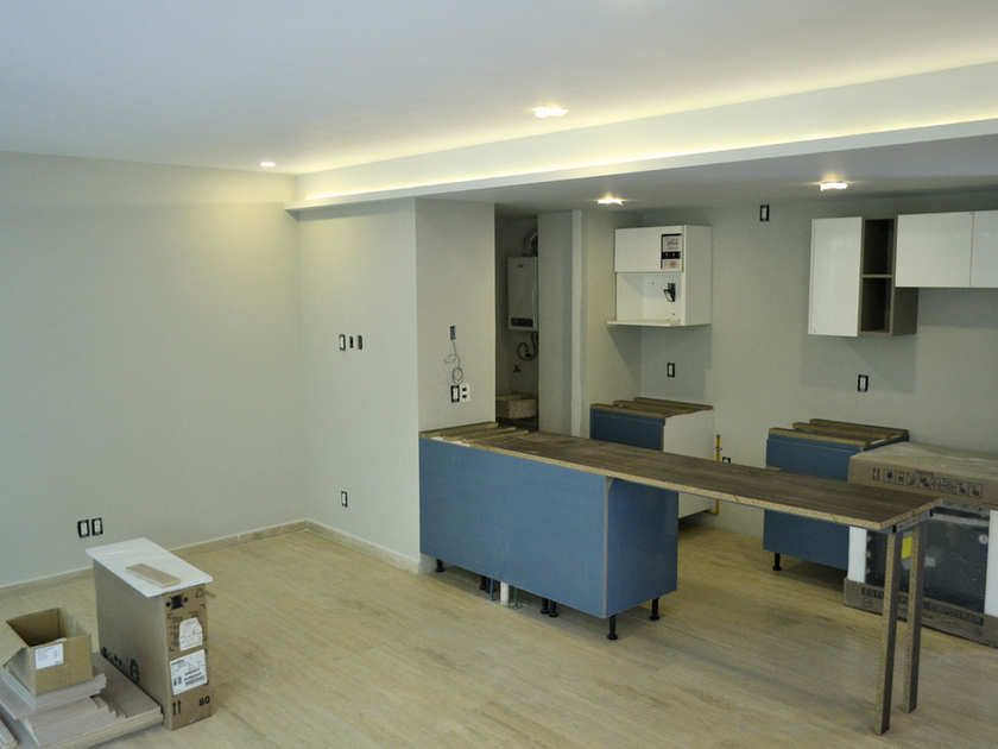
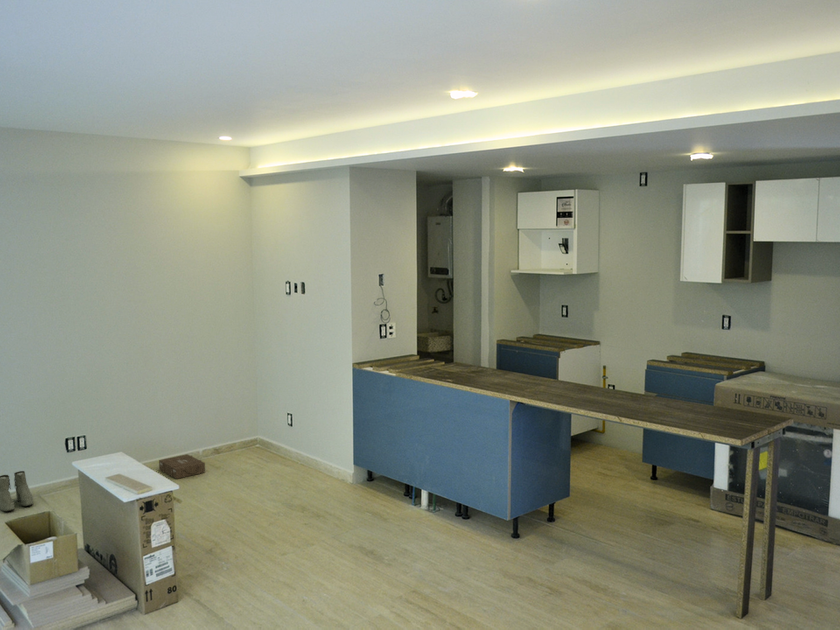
+ boots (16, 490)
+ ammunition box (182, 466)
